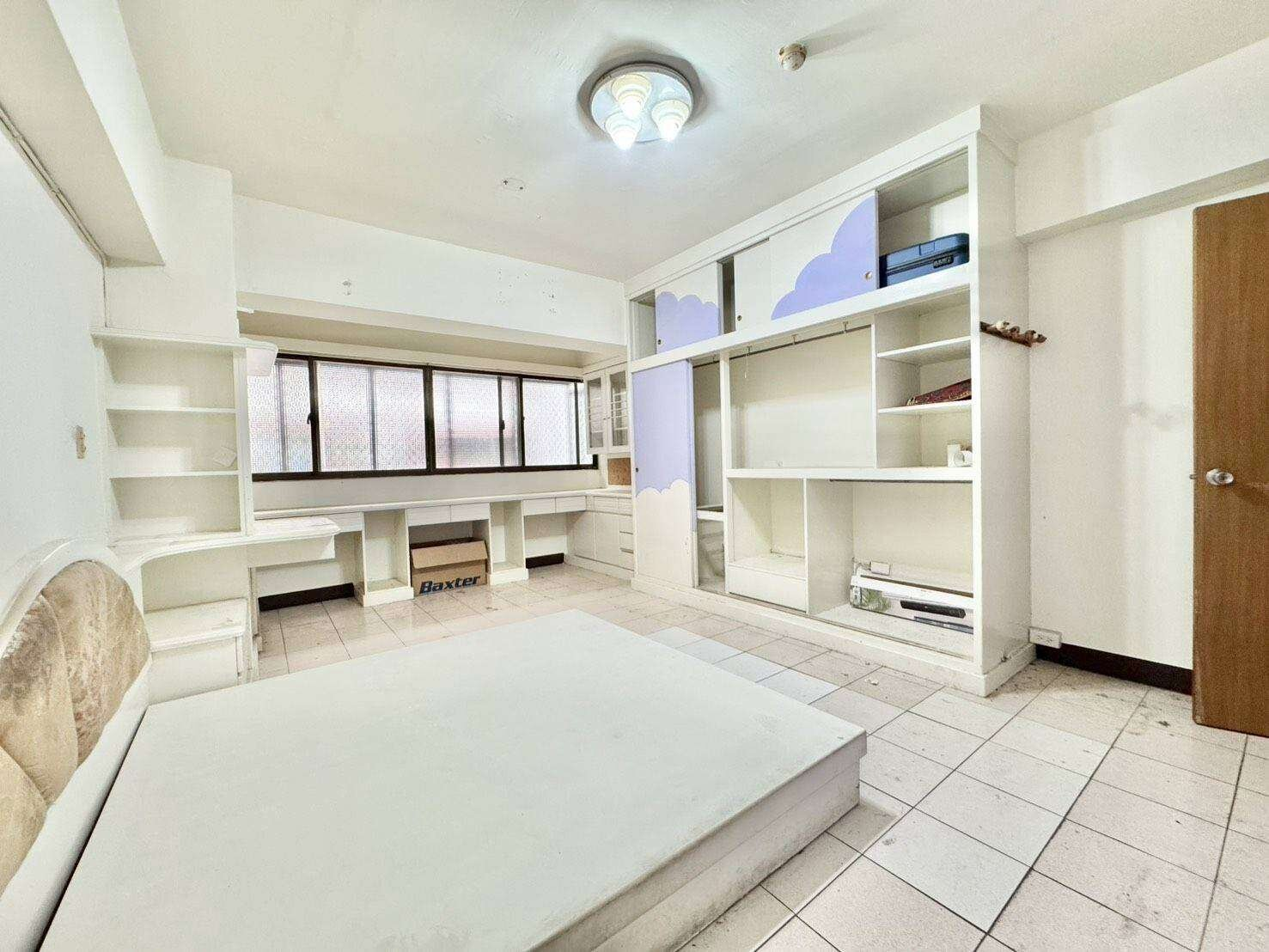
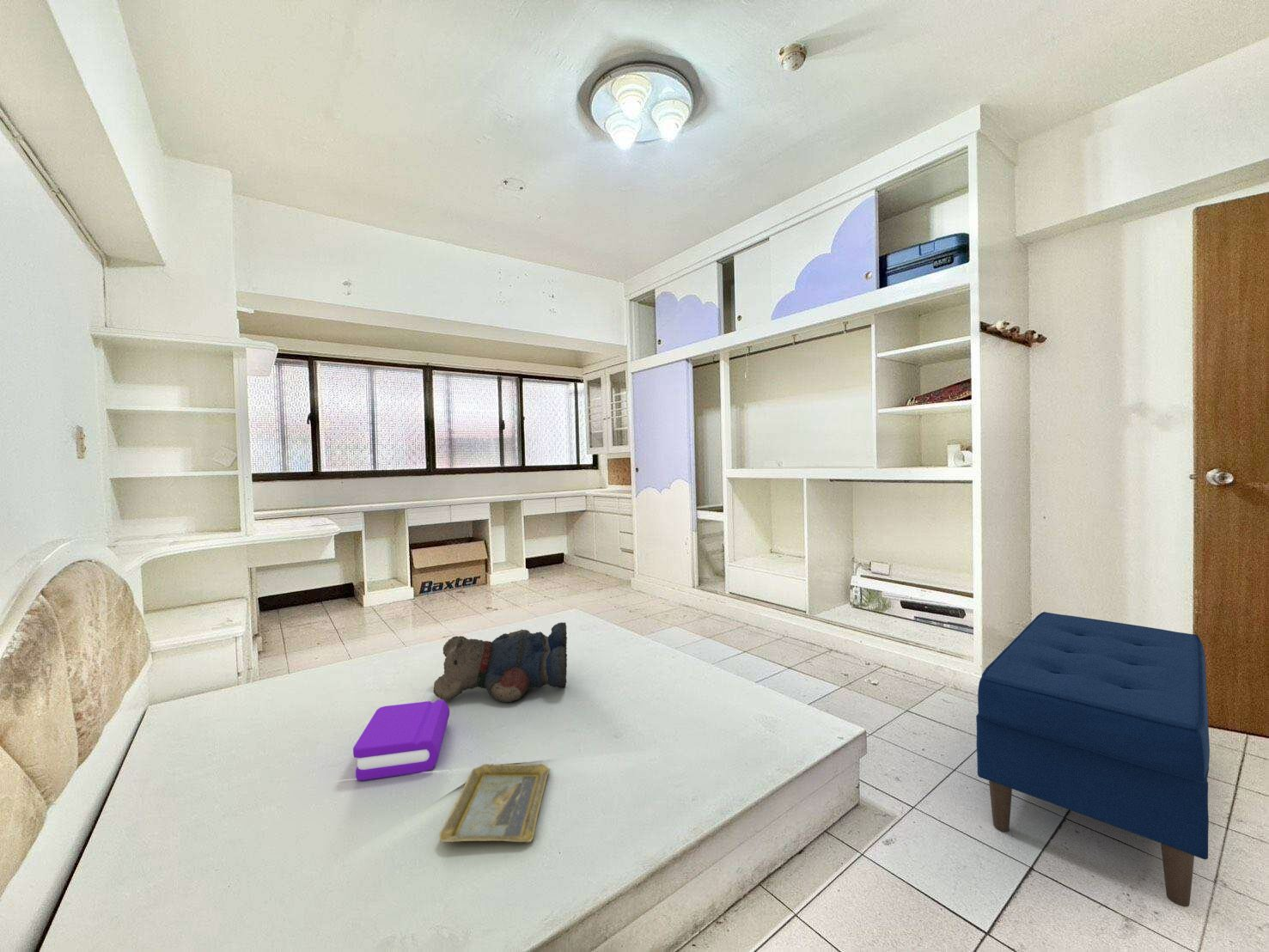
+ bench (1100, 721)
+ tray (500, 801)
+ teddy bear (503, 659)
+ book (406, 735)
